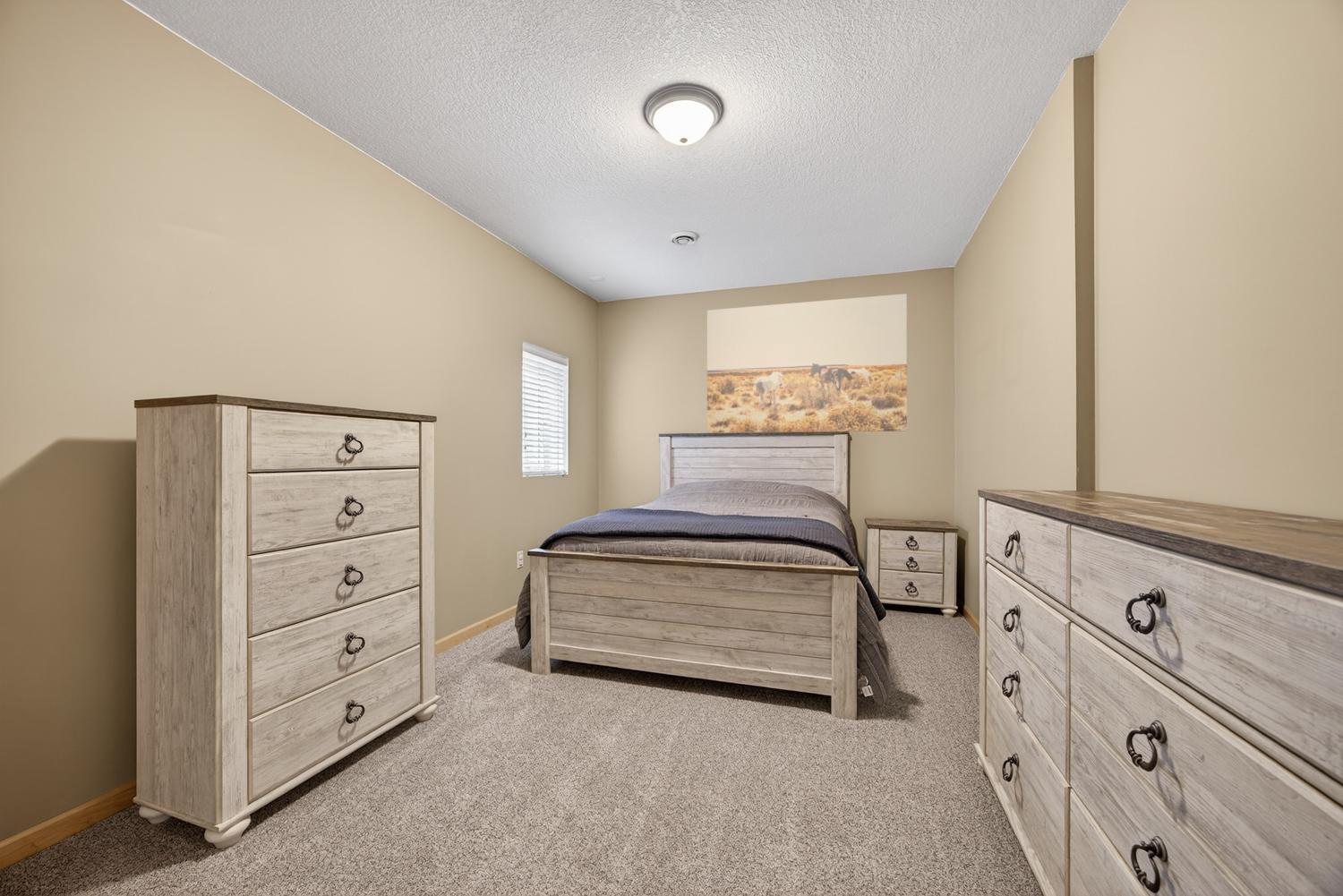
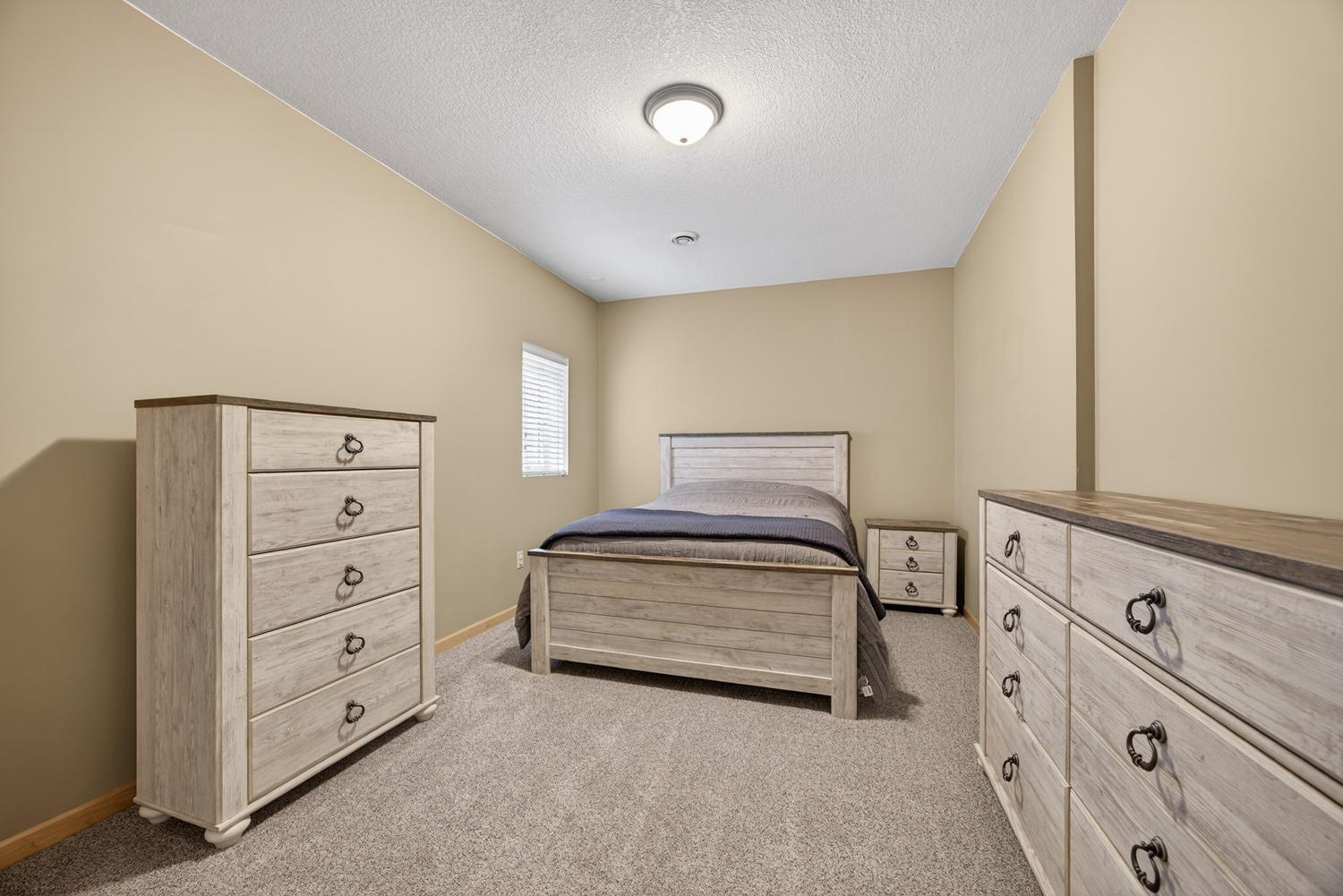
- wall art (801, 367)
